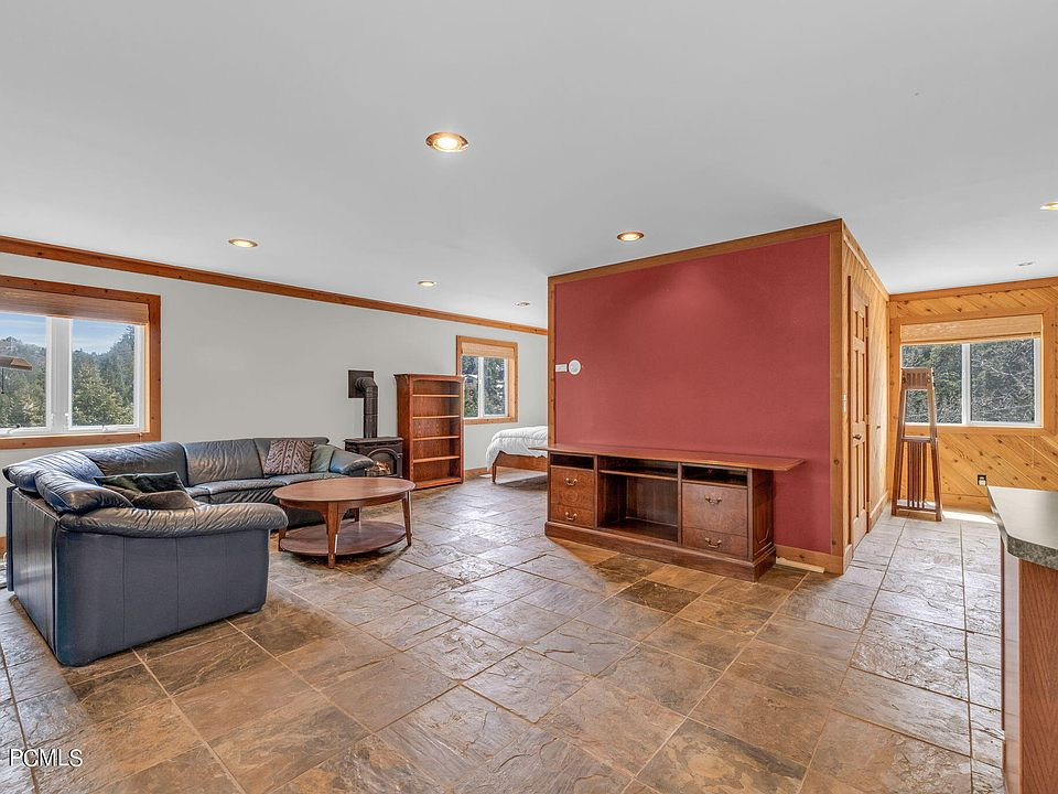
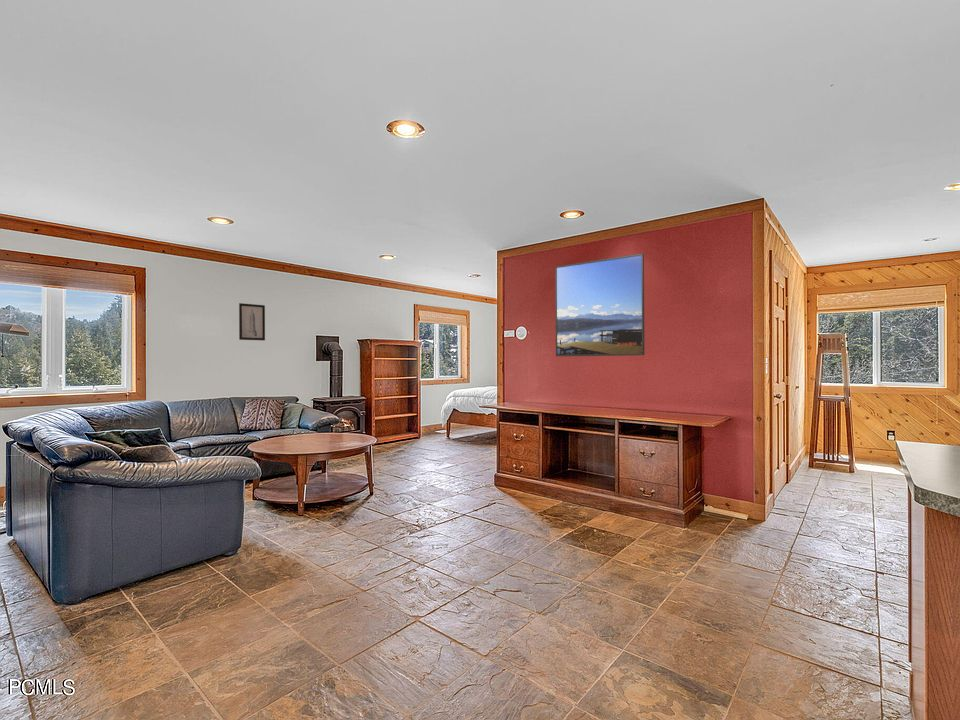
+ wall art (252, 322)
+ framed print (597, 308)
